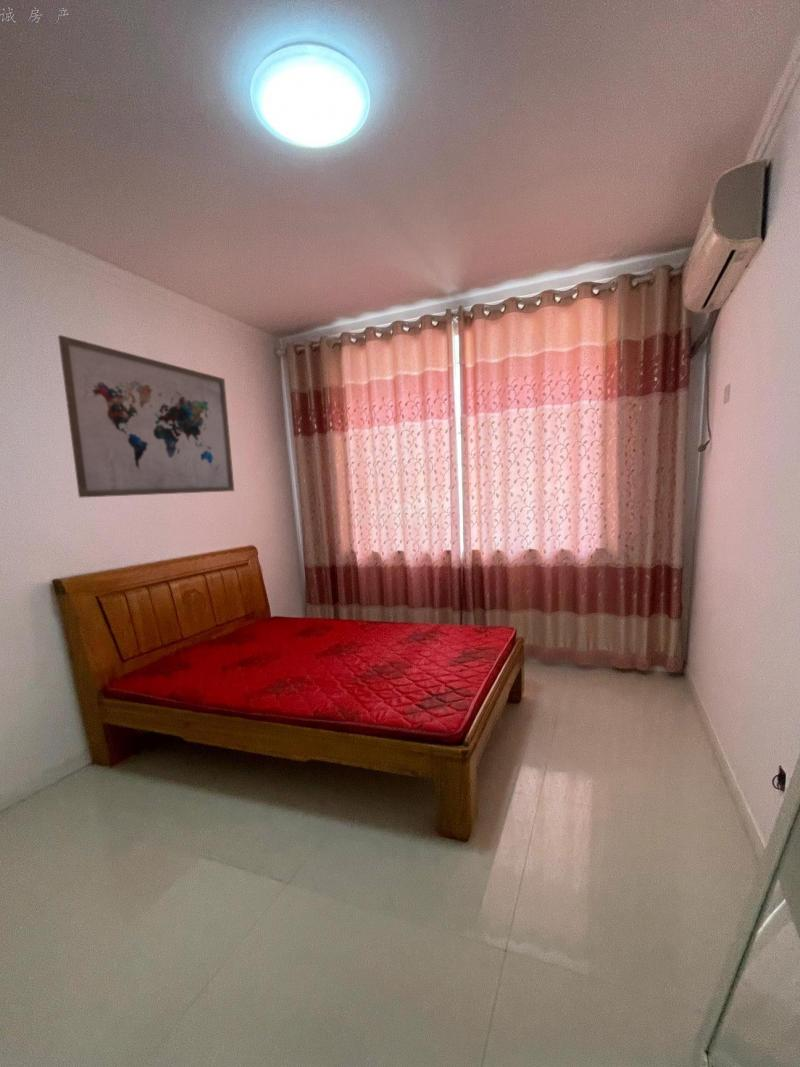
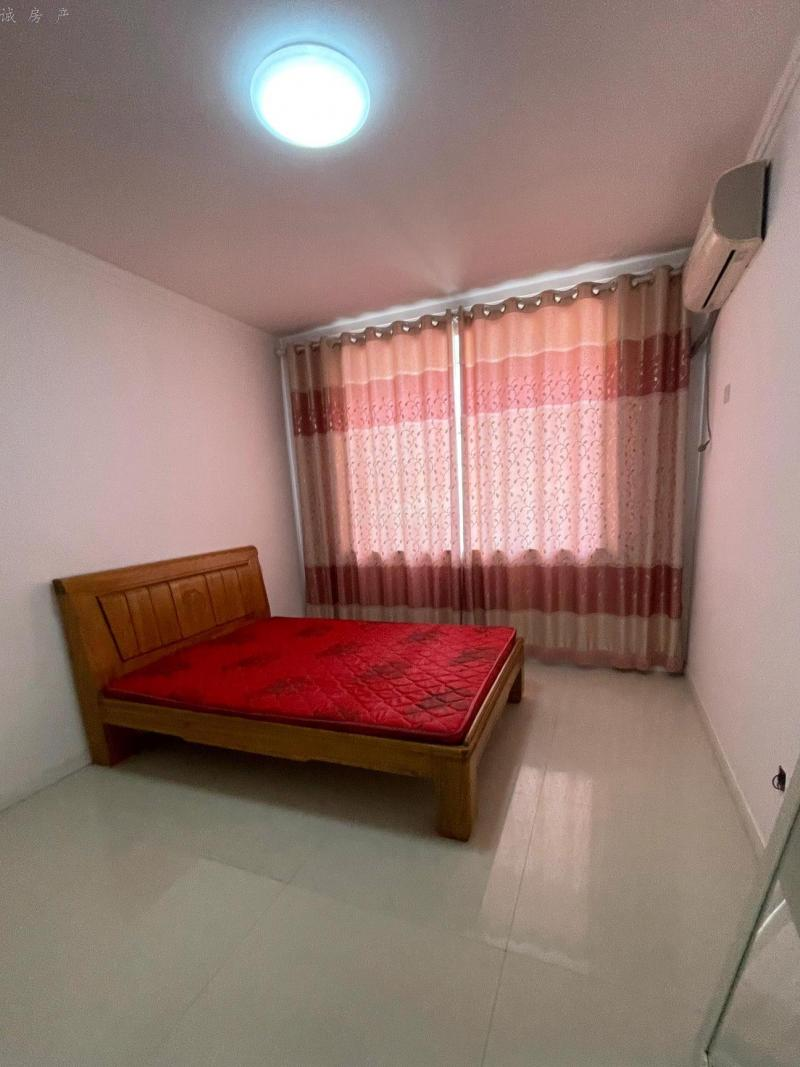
- wall art (163, 428)
